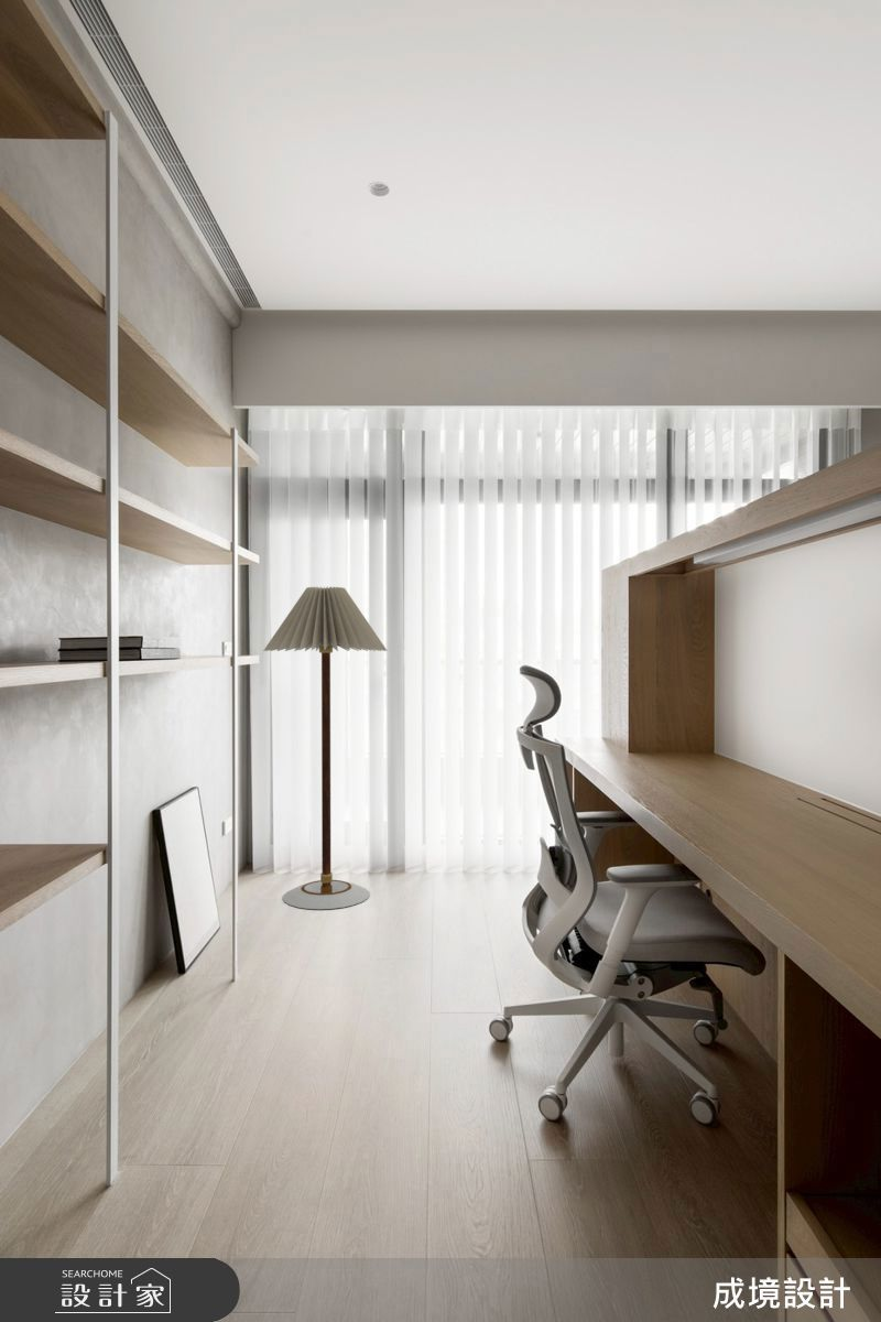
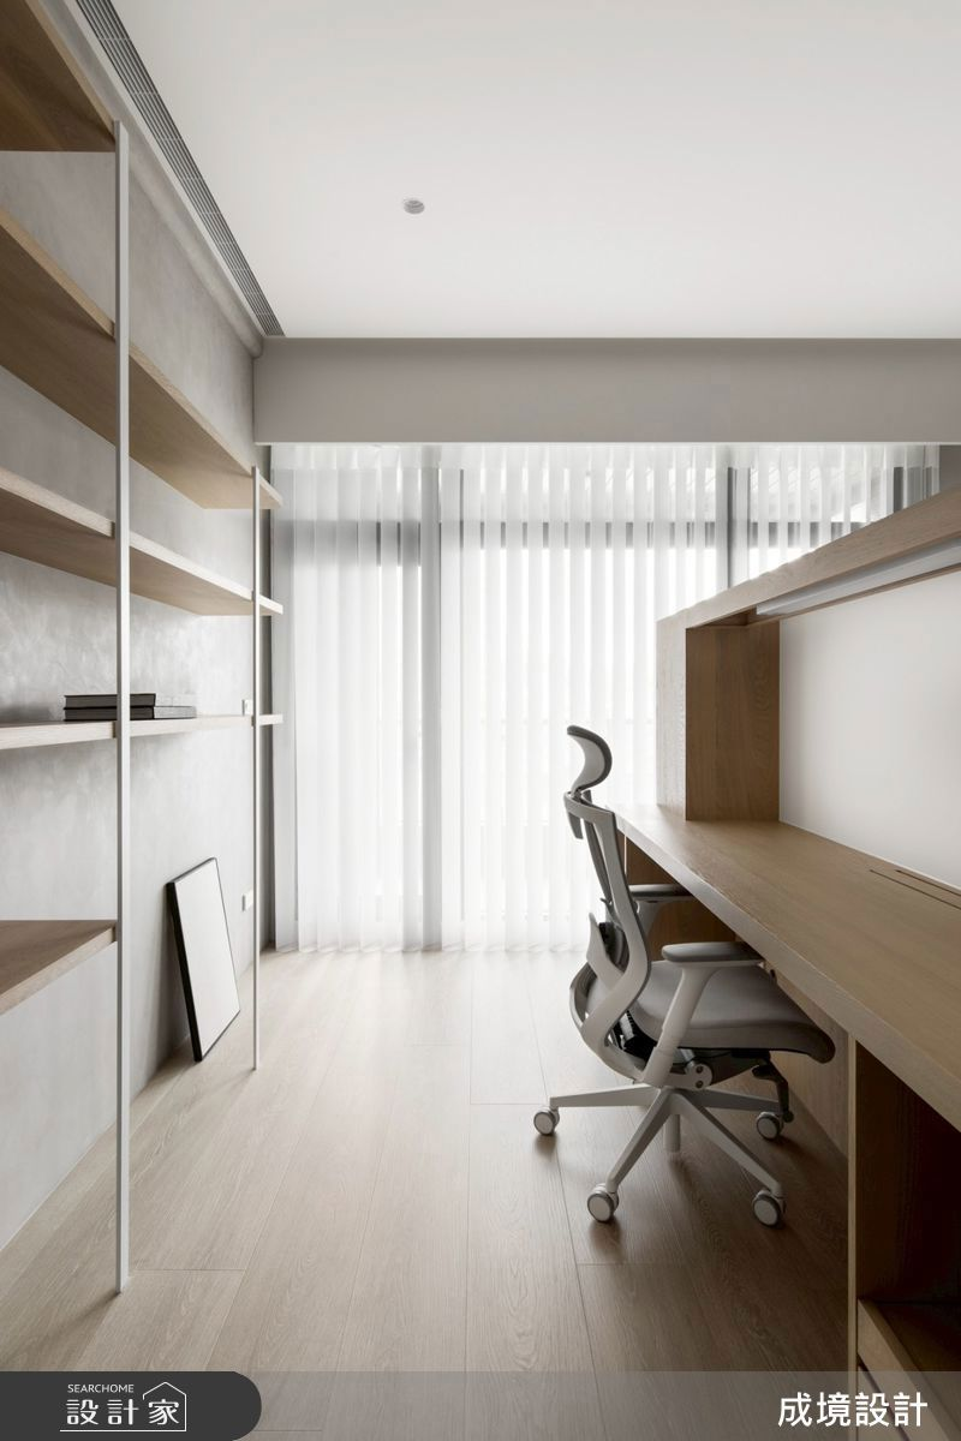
- floor lamp (326, 741)
